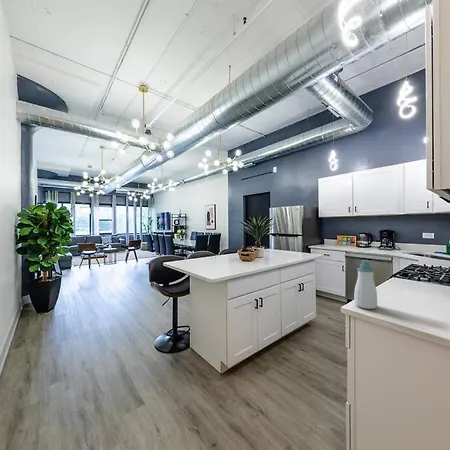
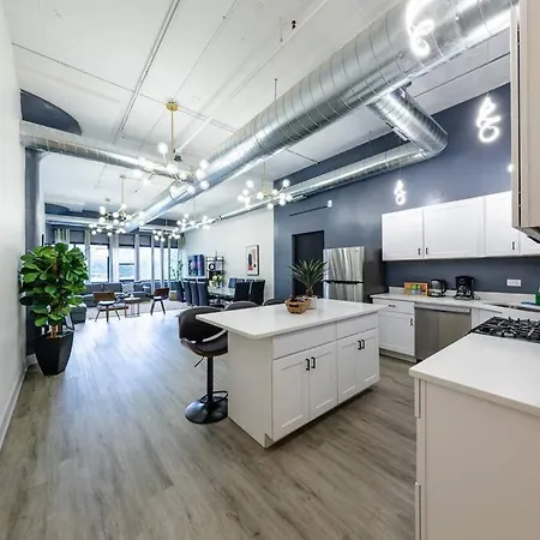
- soap bottle (365, 283)
